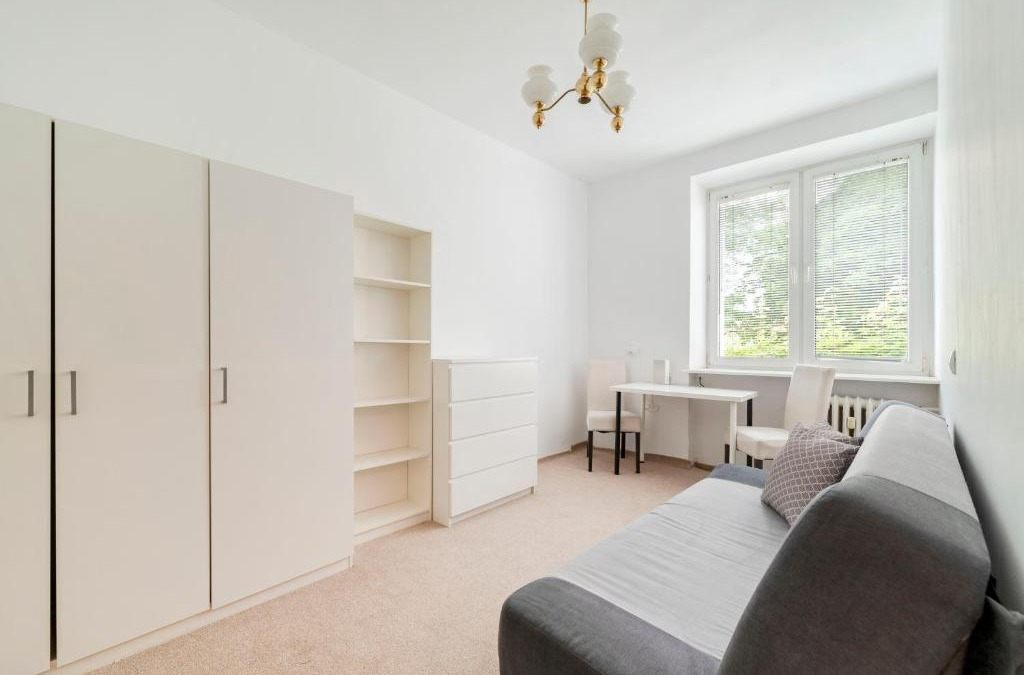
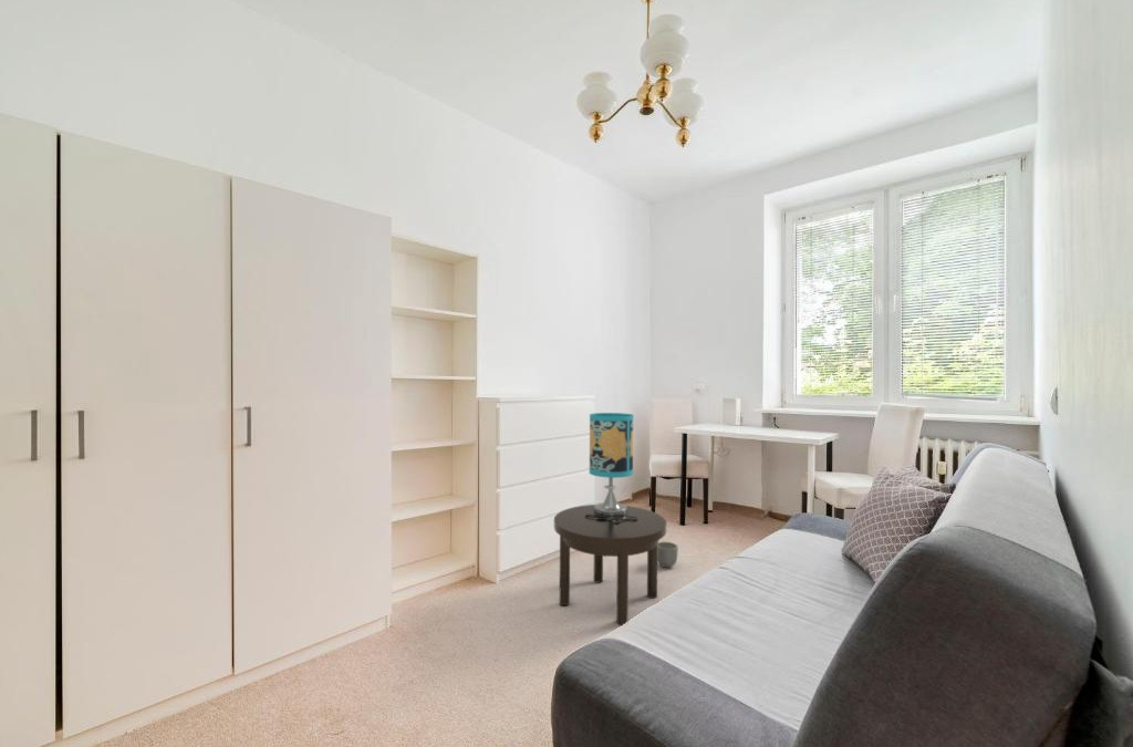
+ planter (666, 556)
+ side table (609, 556)
+ table lamp (613, 464)
